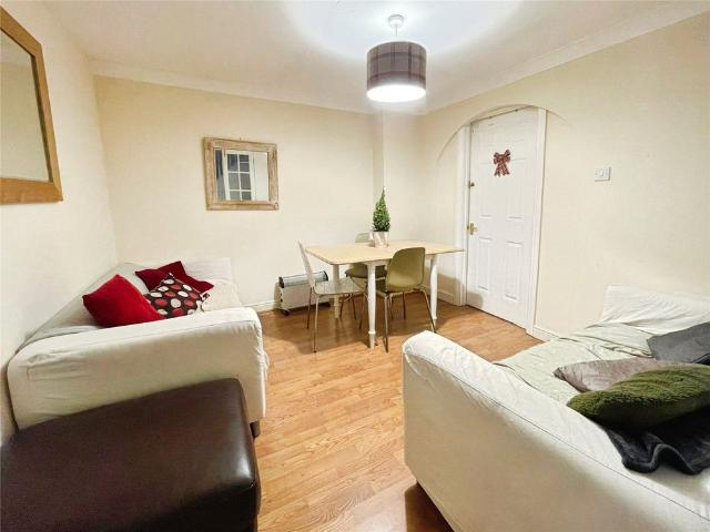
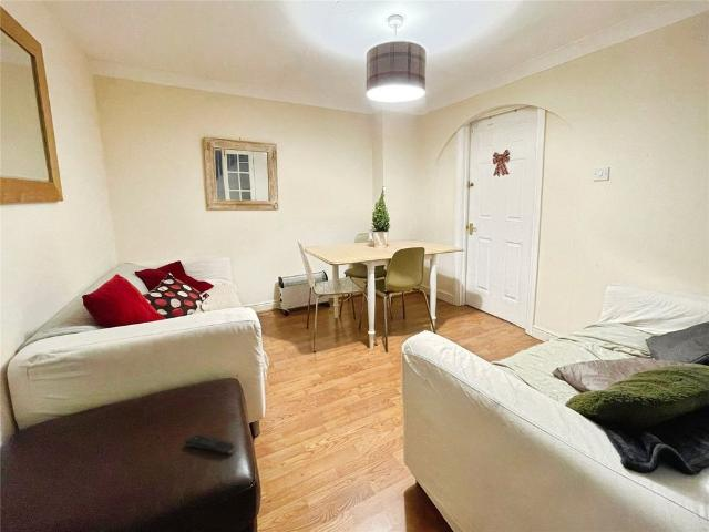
+ remote control (210, 443)
